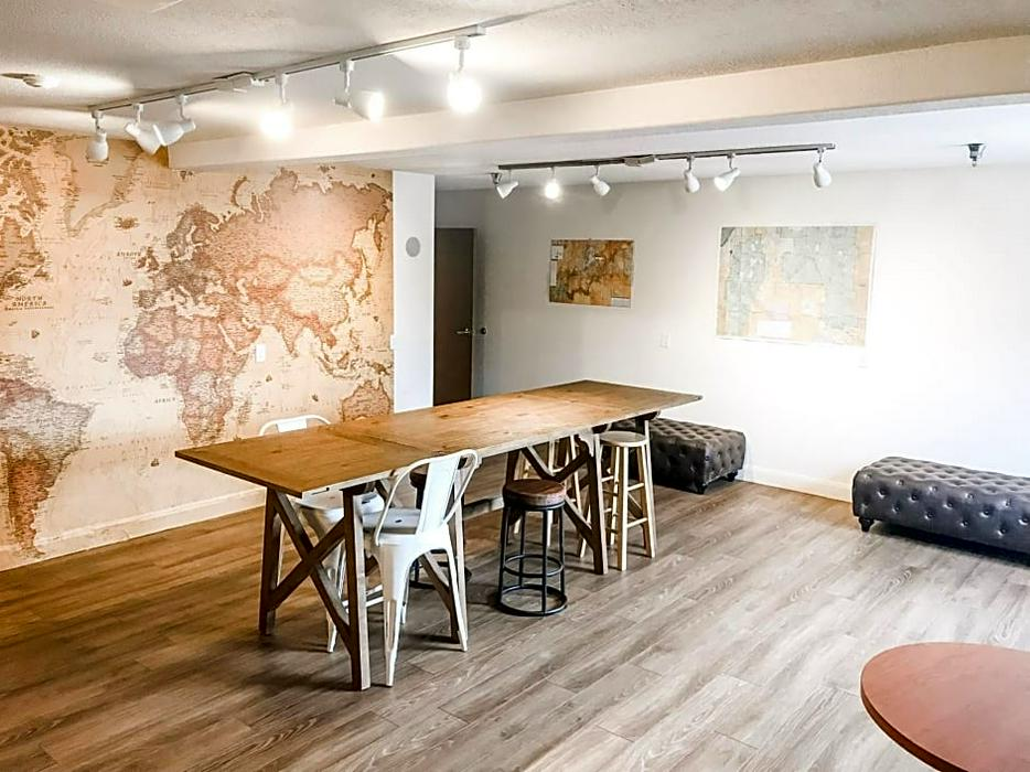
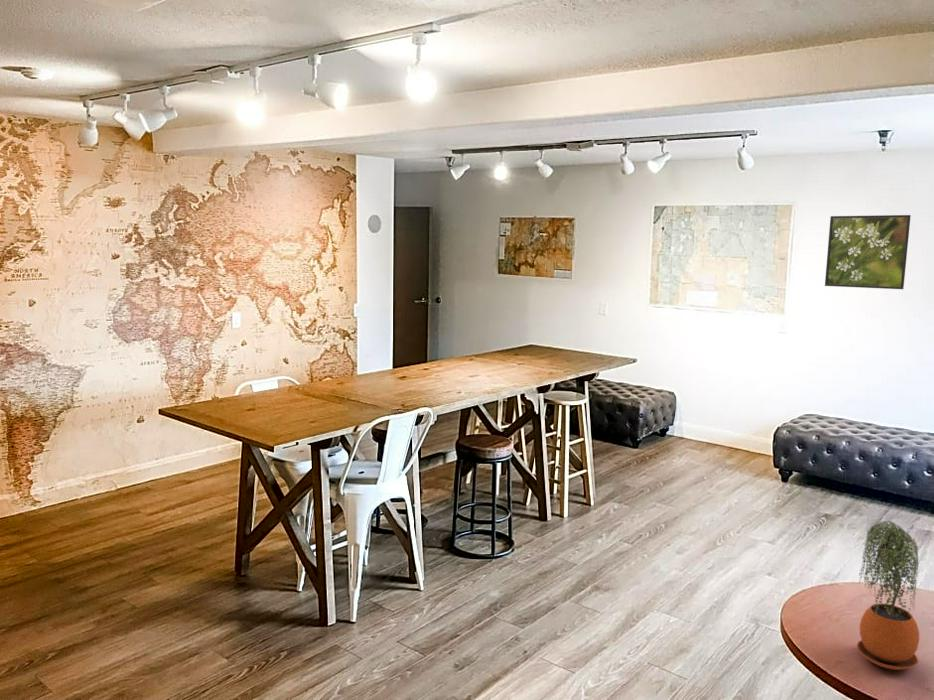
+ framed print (866, 251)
+ potted plant (887, 594)
